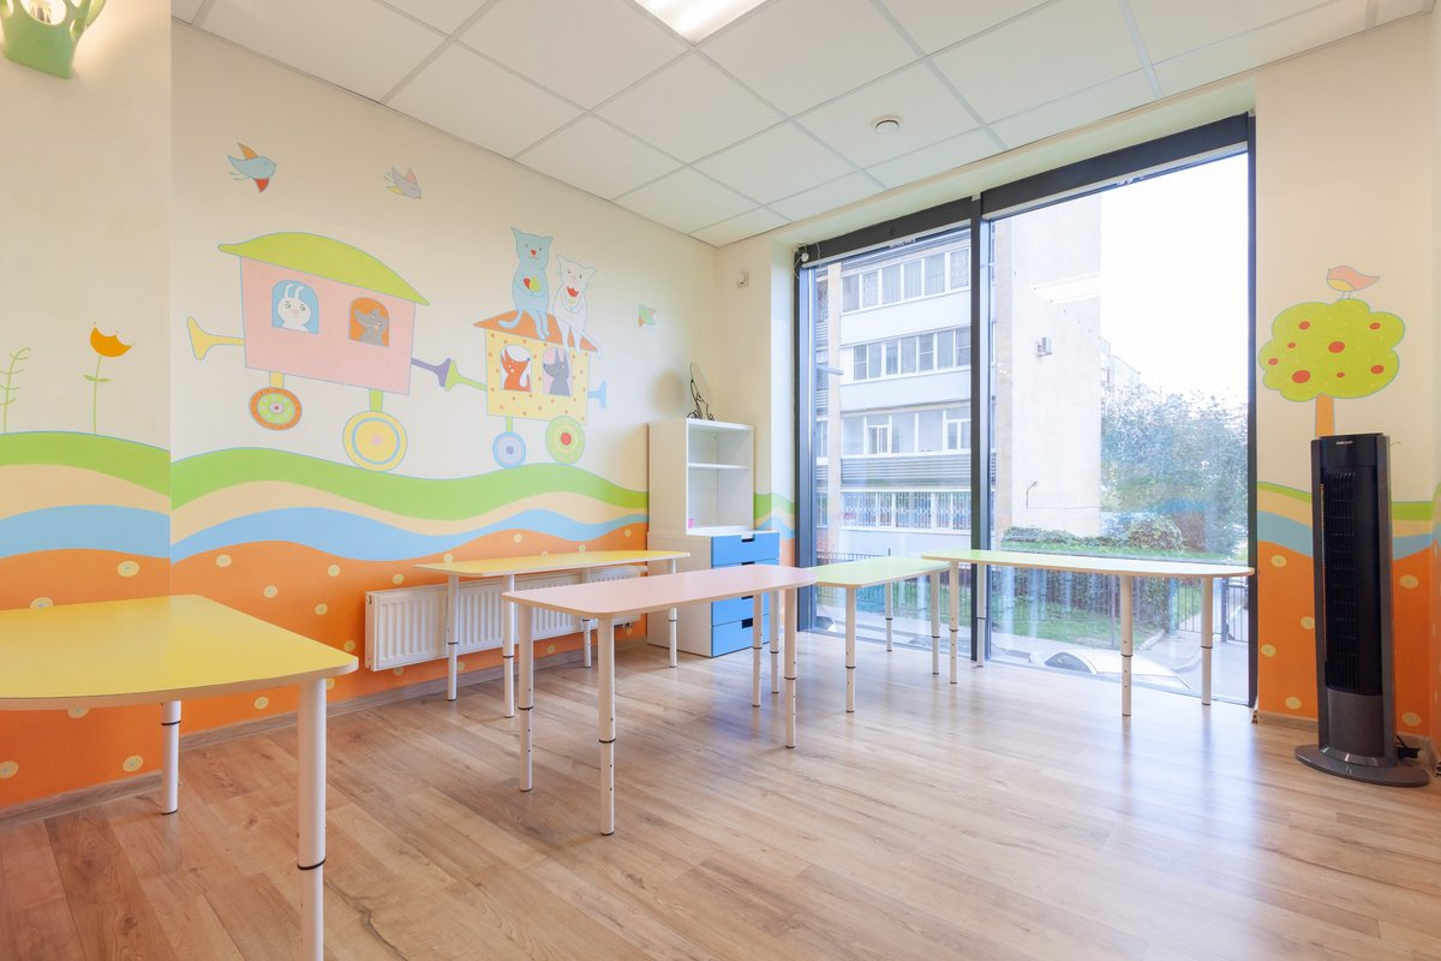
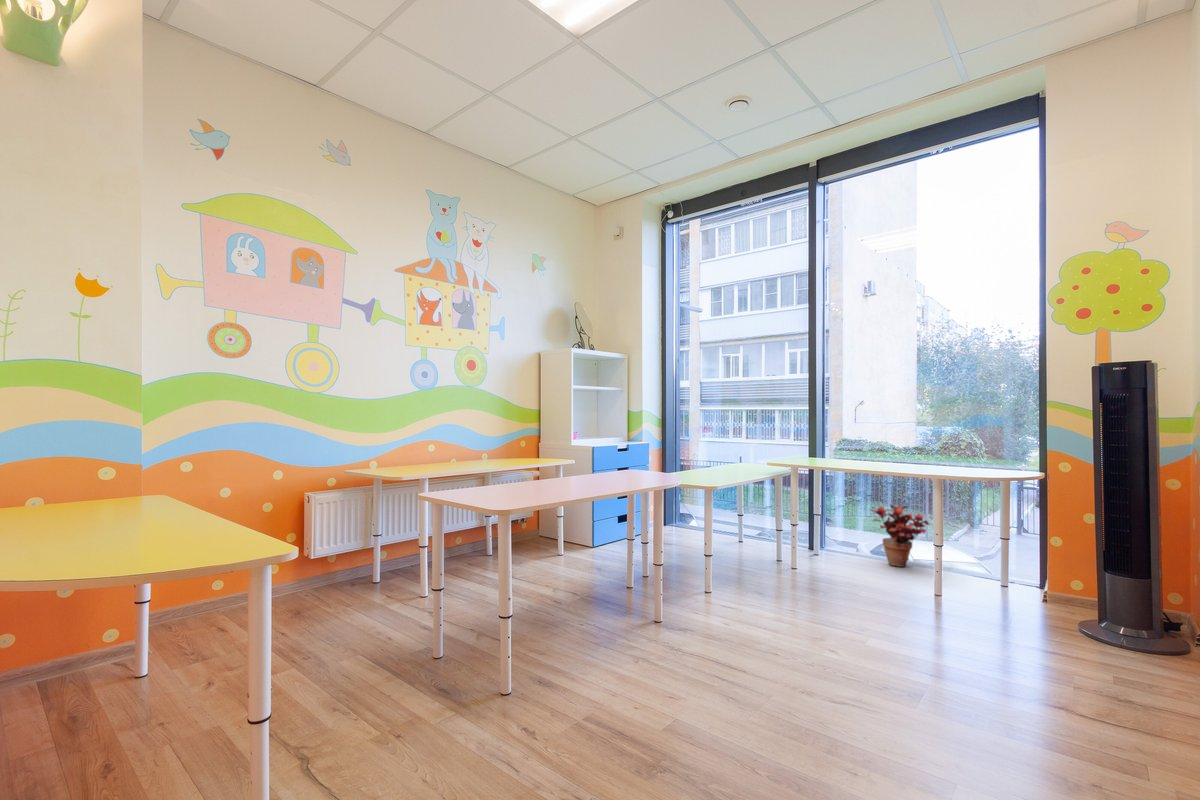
+ potted plant (900, 536)
